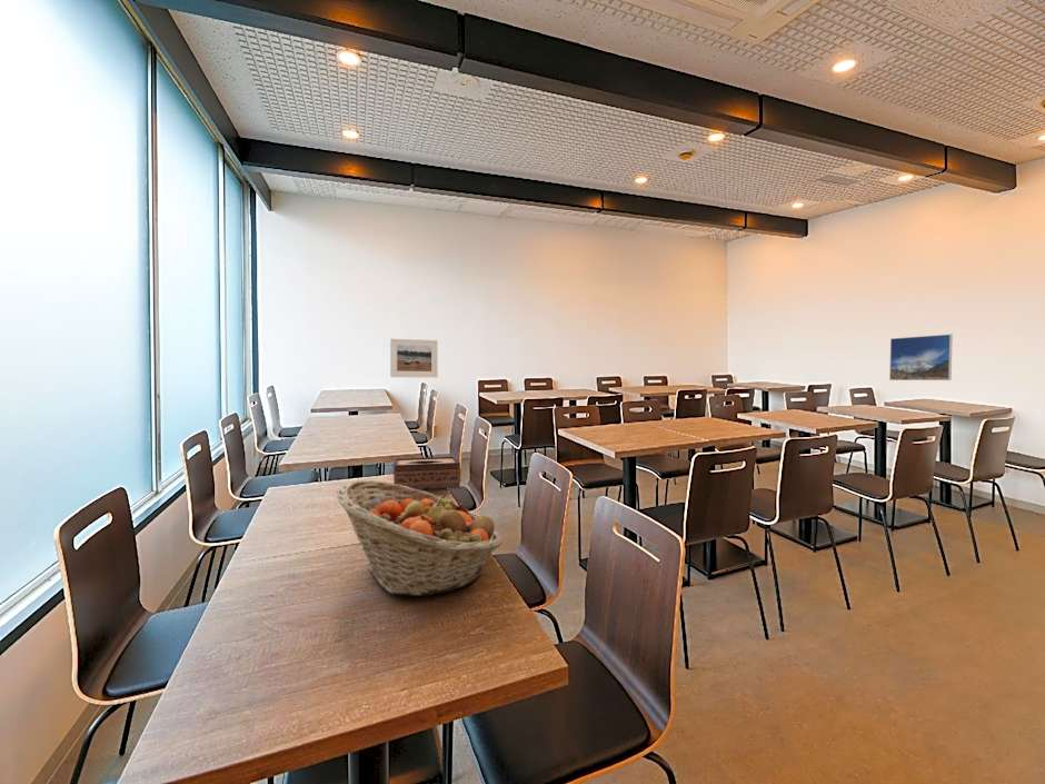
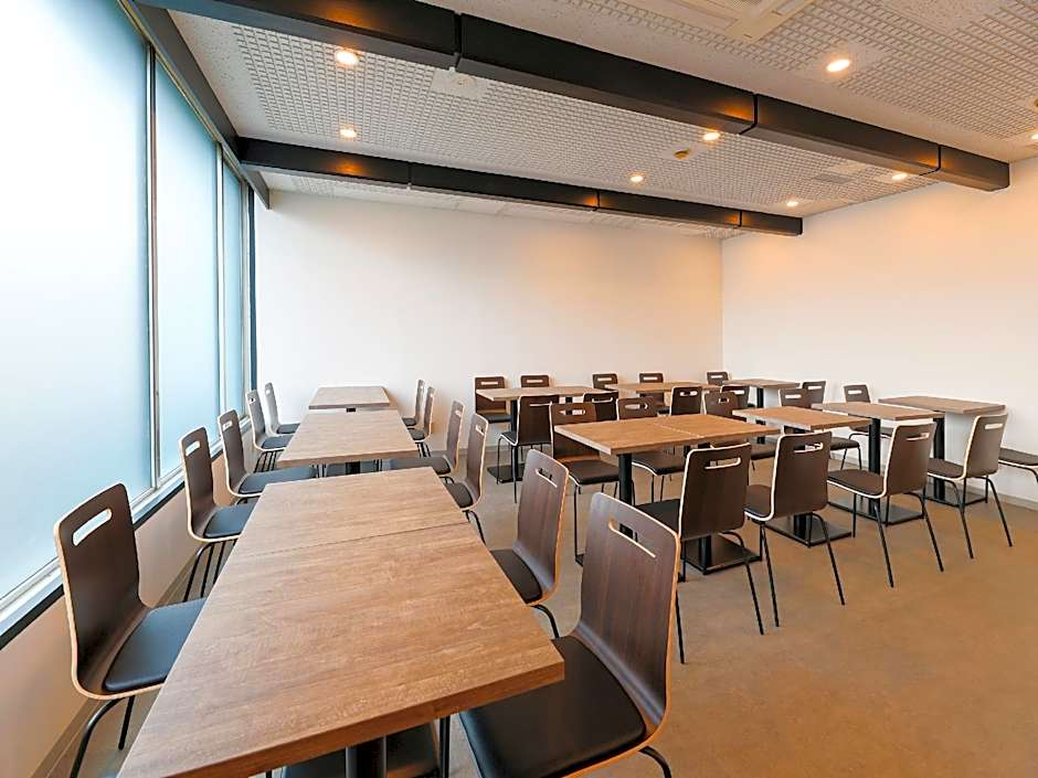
- tissue box (426, 473)
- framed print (919, 358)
- fruit basket (419, 526)
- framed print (414, 358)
